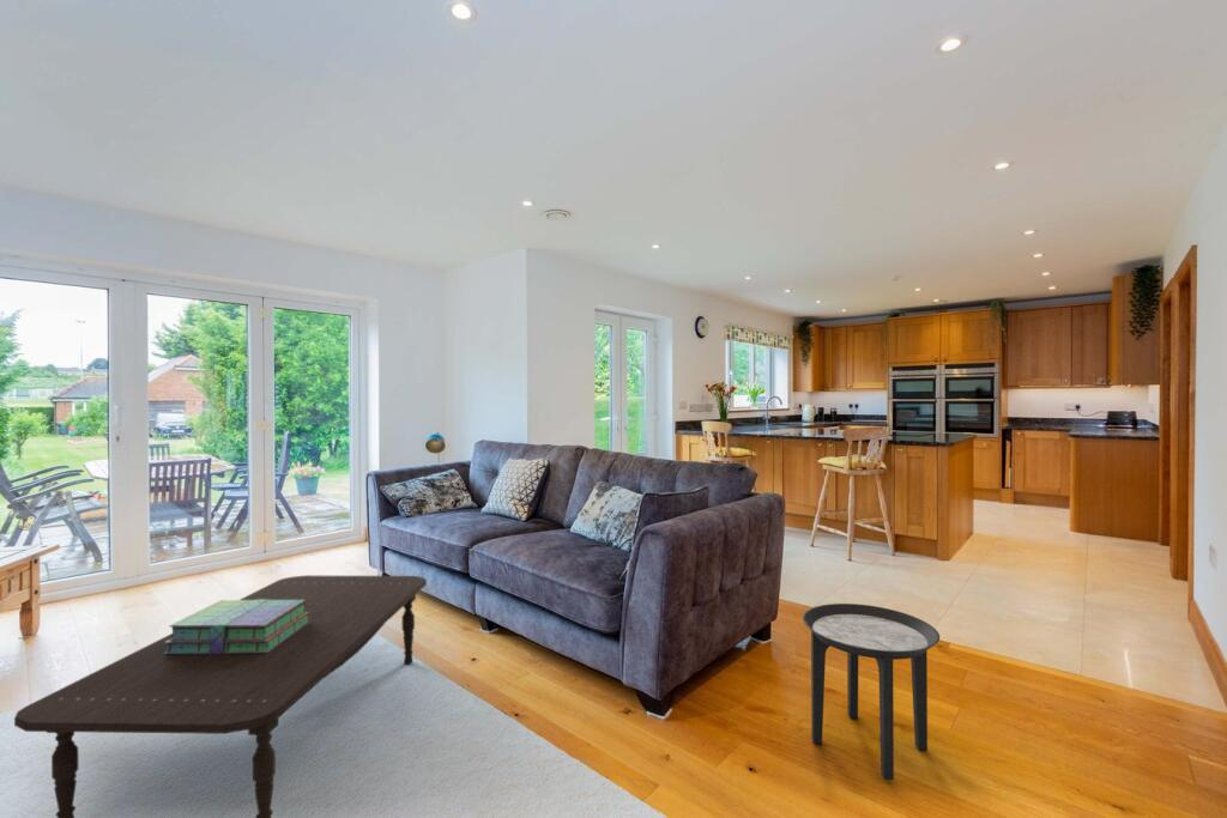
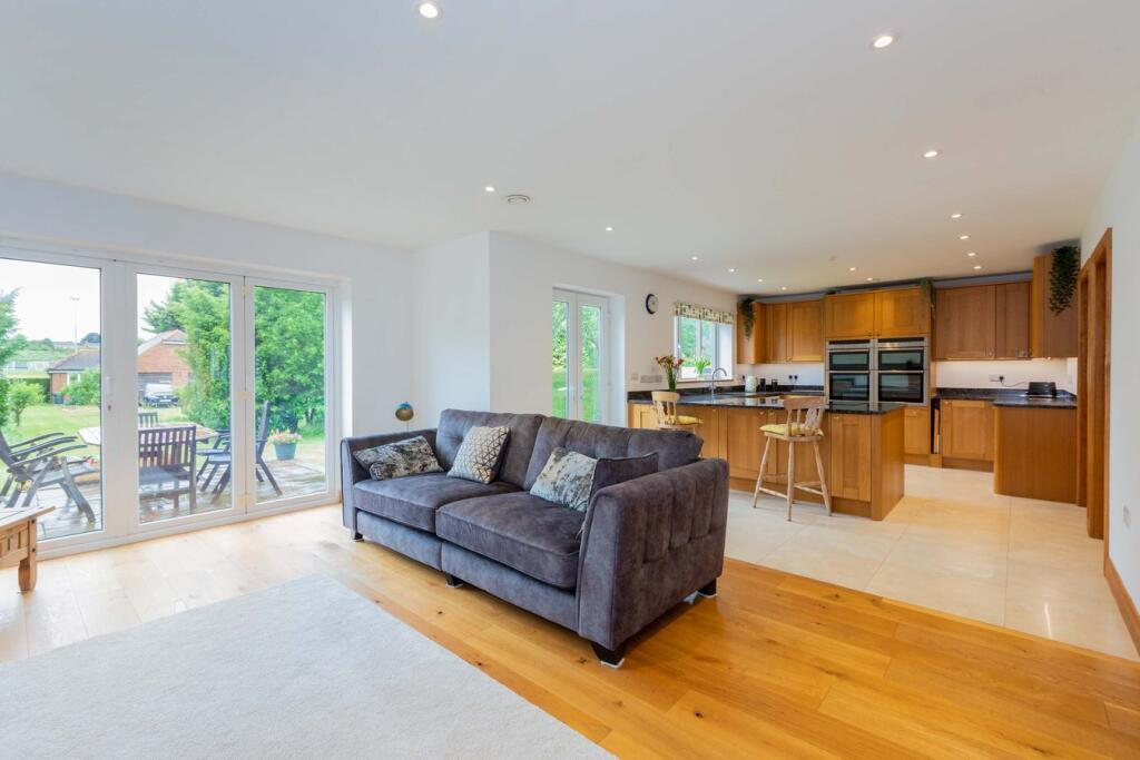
- stack of books (242, 626)
- coffee table (278, 678)
- side table (857, 684)
